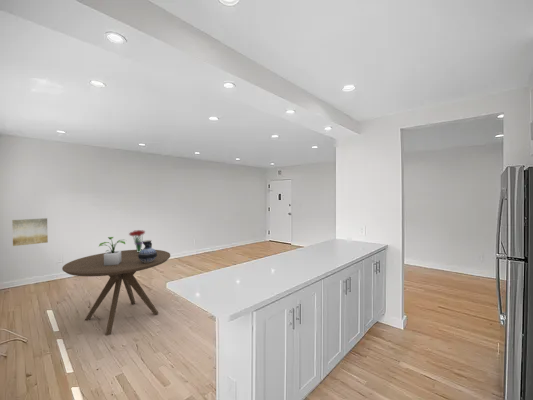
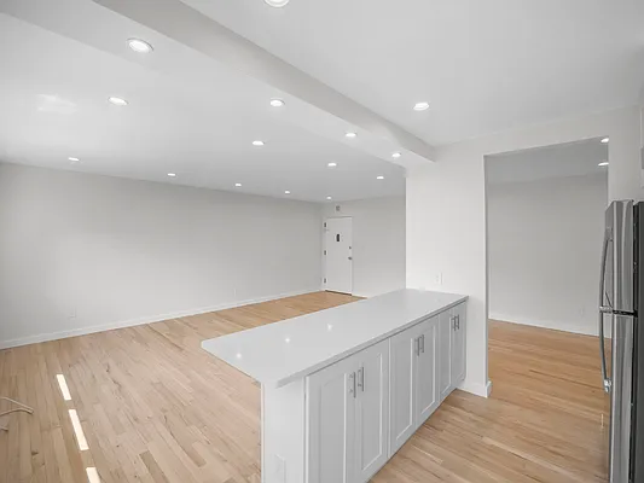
- ceramic jug (147, 251)
- bouquet (137, 241)
- wall art (30, 231)
- dining table (120, 286)
- potted plant (113, 250)
